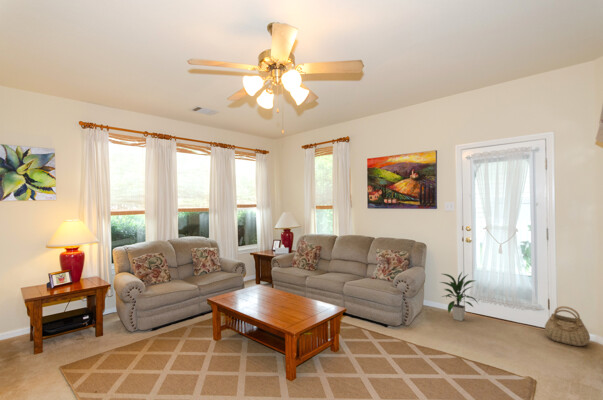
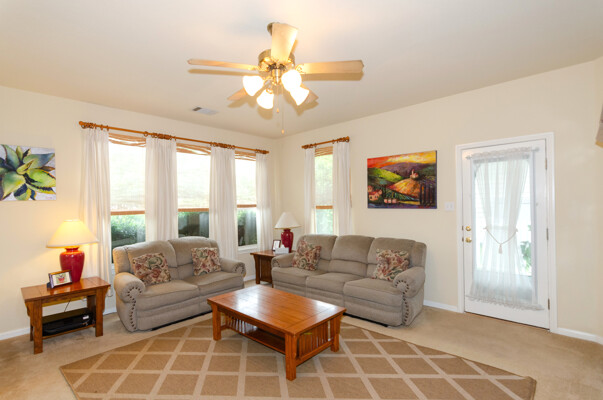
- indoor plant (456, 294)
- basket (566, 324)
